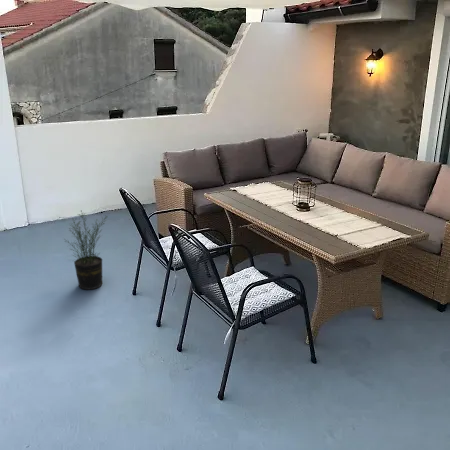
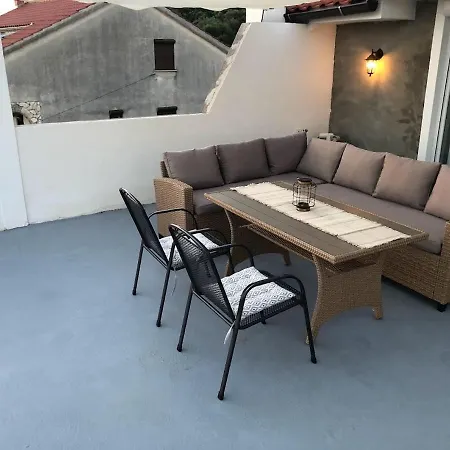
- potted plant (89, 248)
